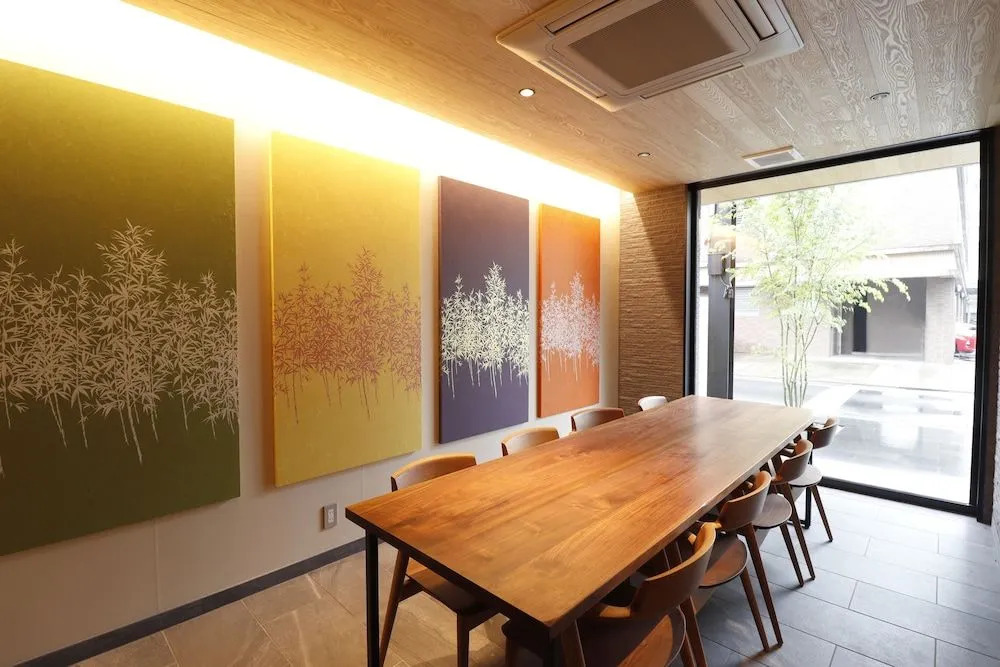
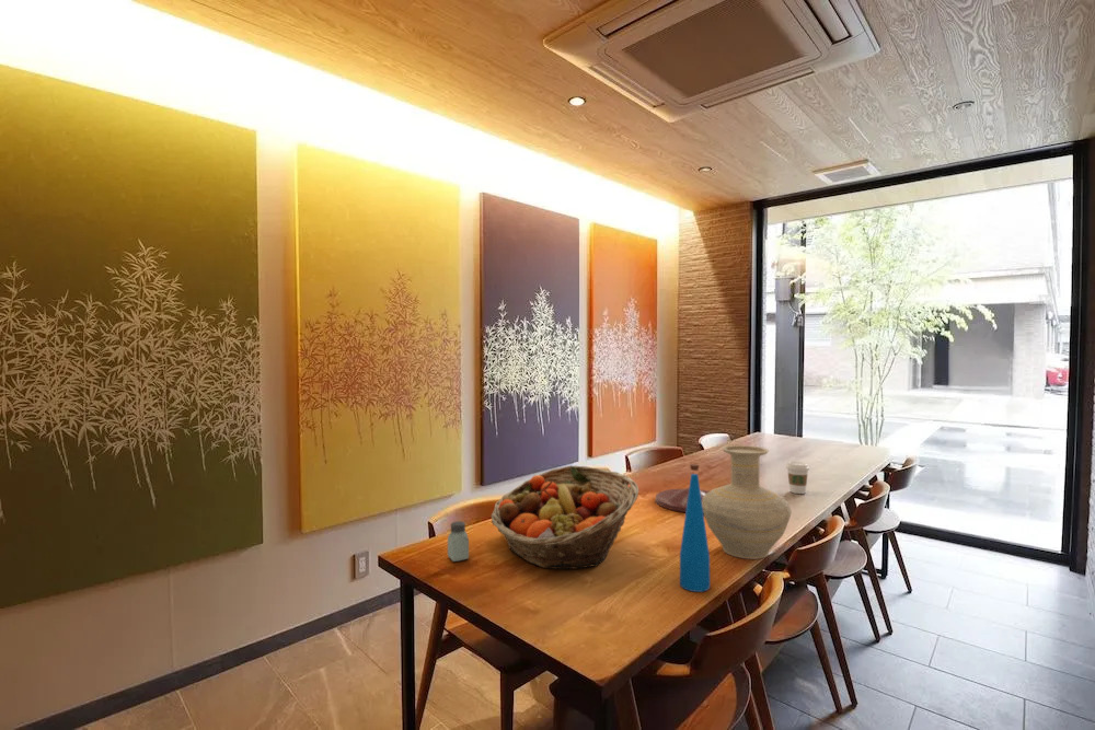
+ fruit basket (563, 512)
+ bottle (694, 524)
+ saltshaker (458, 540)
+ coffee cup (797, 477)
+ plate (688, 495)
+ vase (745, 499)
